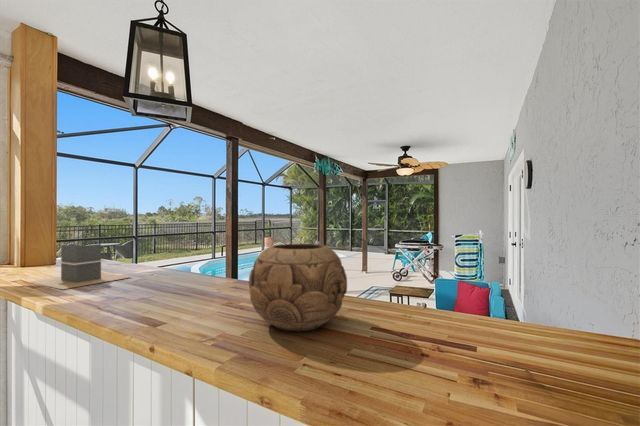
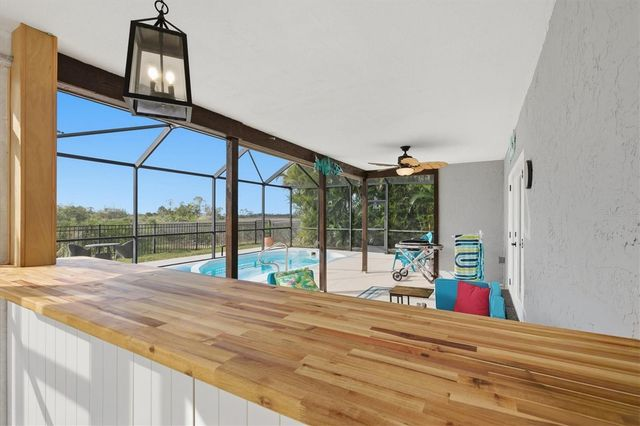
- decorative bowl (298, 283)
- architectural model (81, 261)
